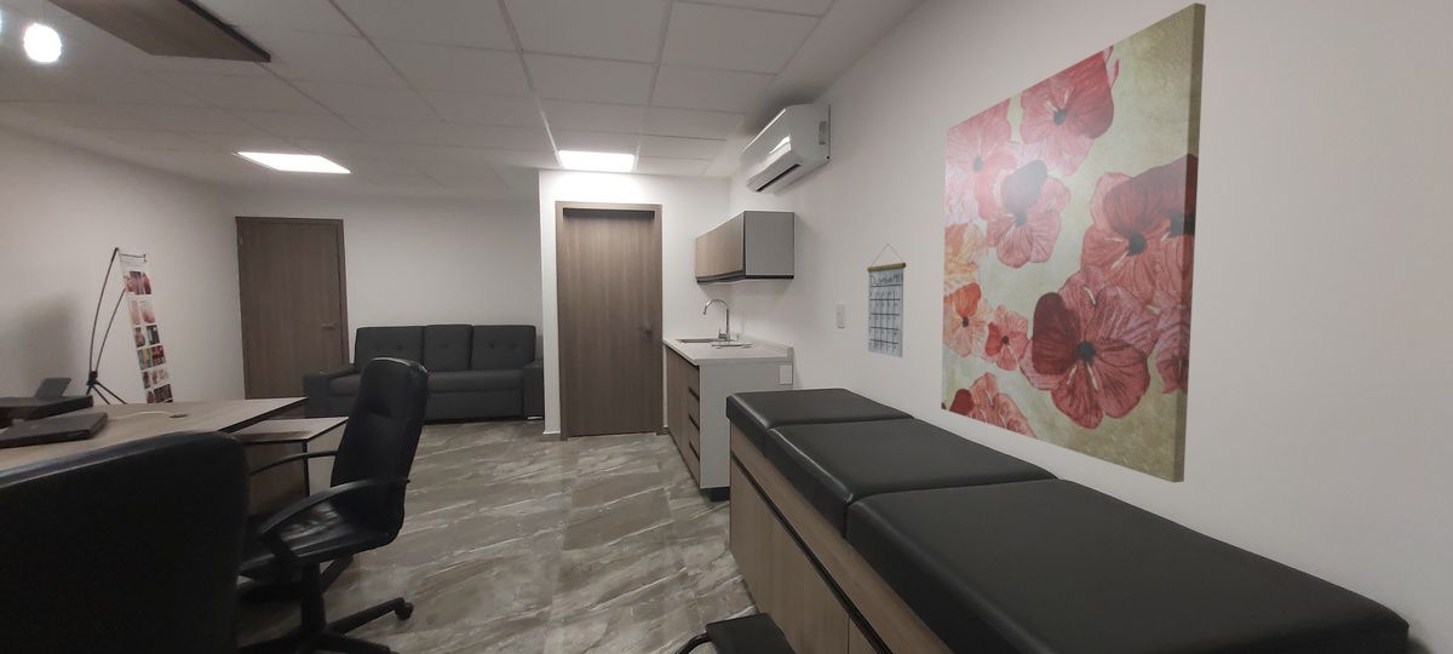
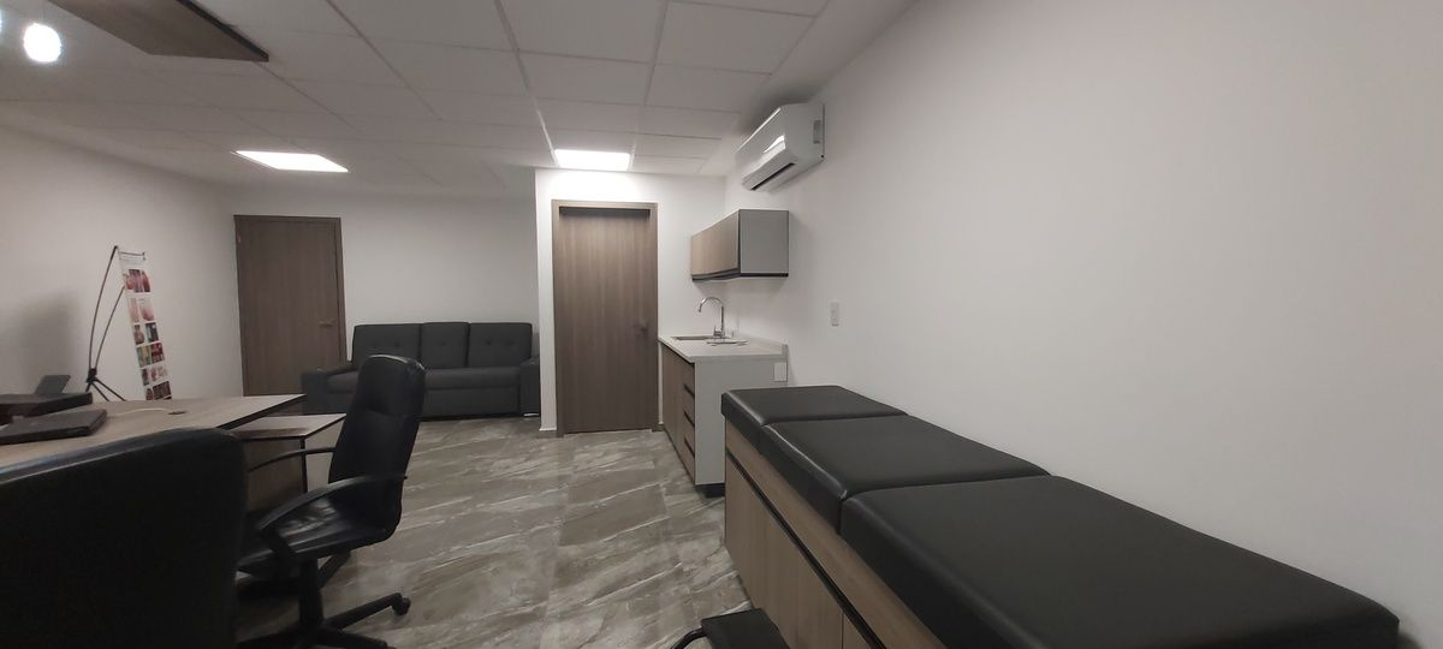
- wall art (1036, 263)
- calendar (885, 299)
